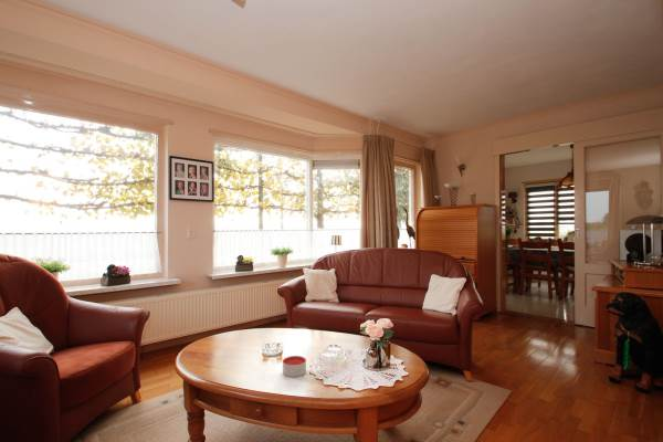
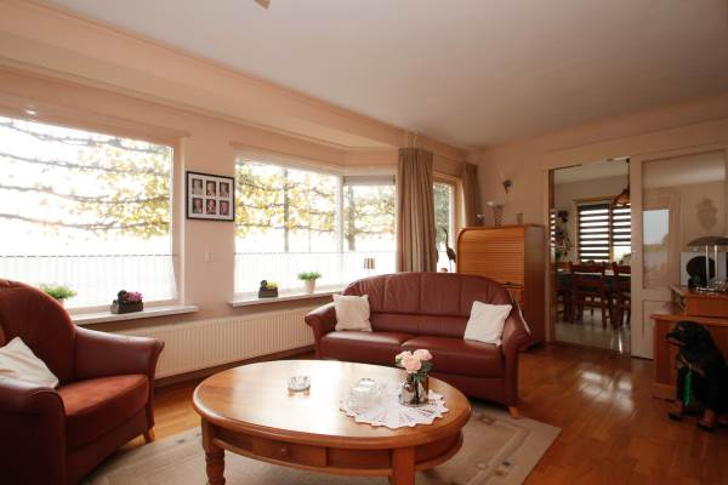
- candle (294, 365)
